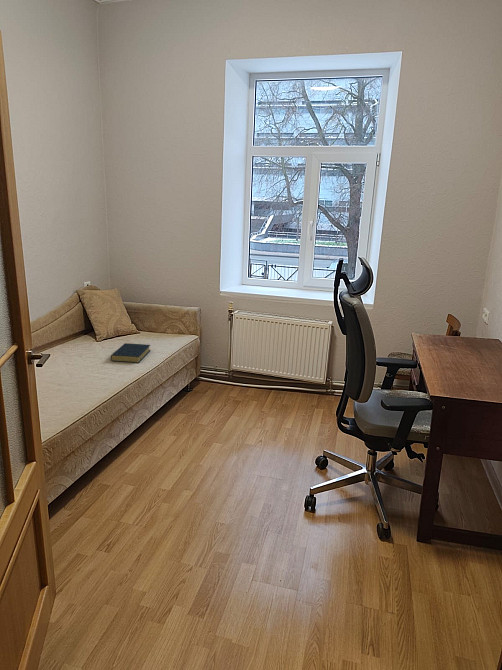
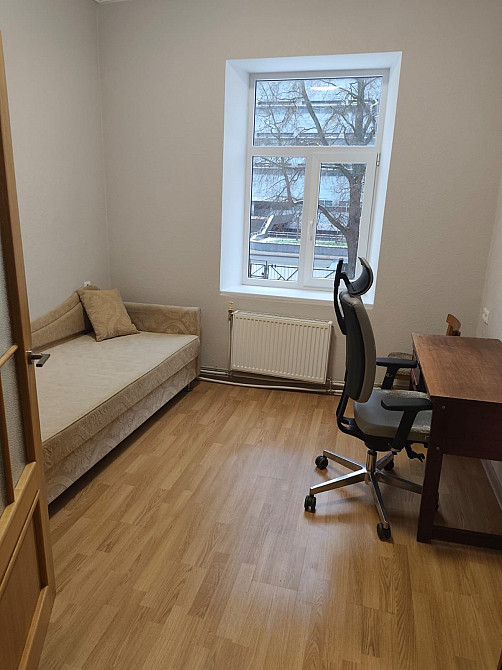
- hardback book (131, 352)
